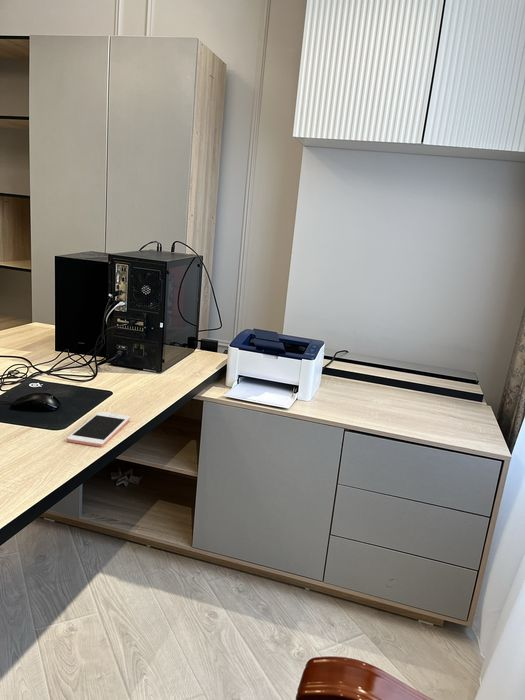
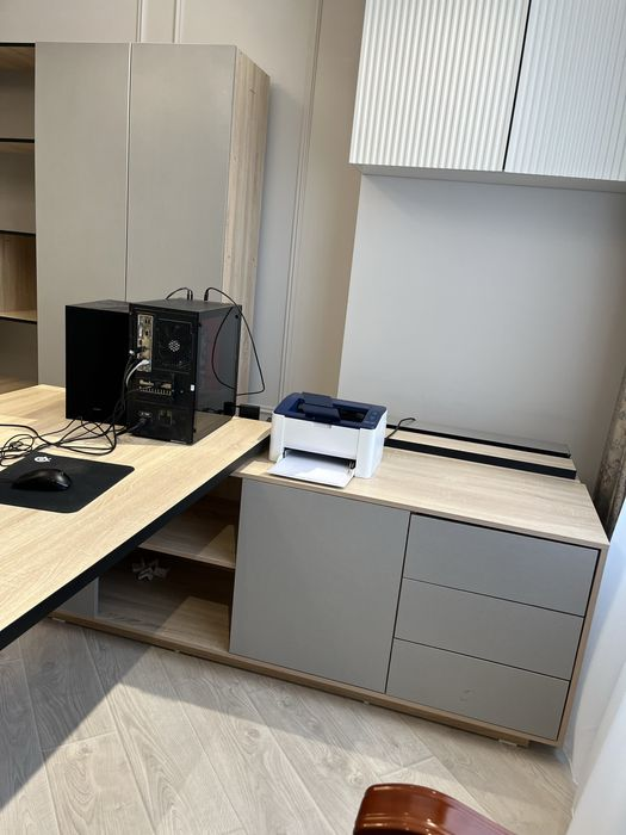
- cell phone (100, 428)
